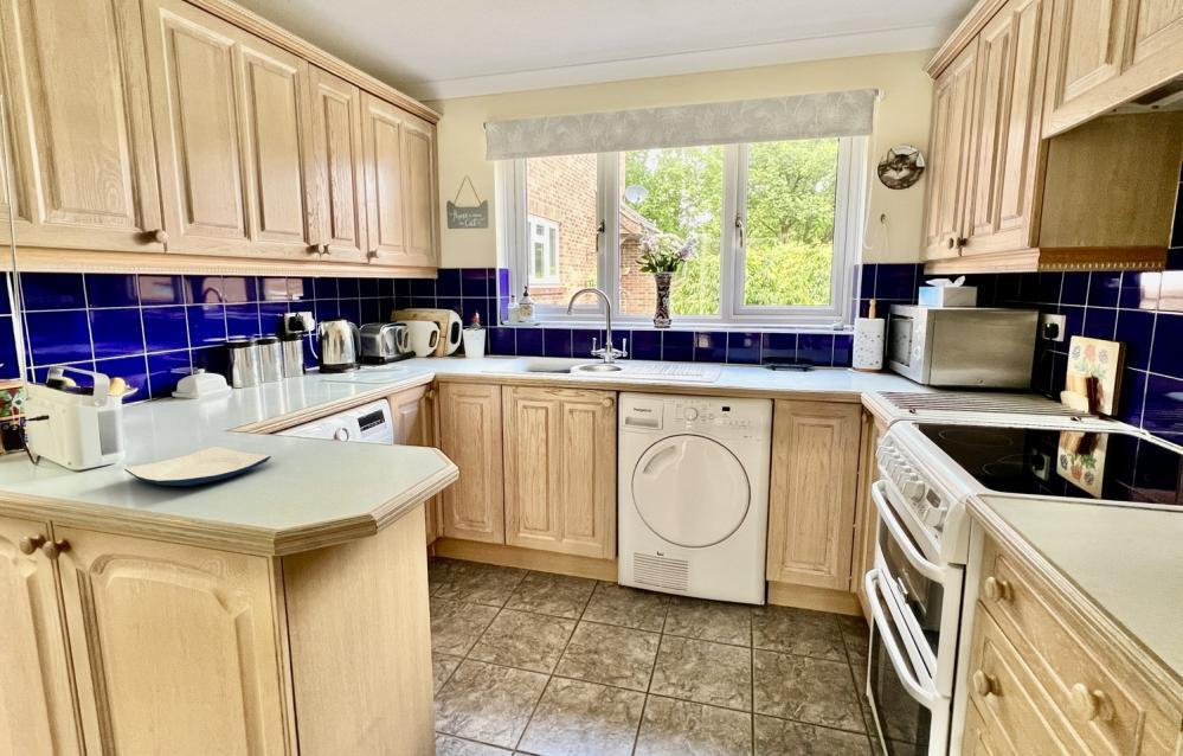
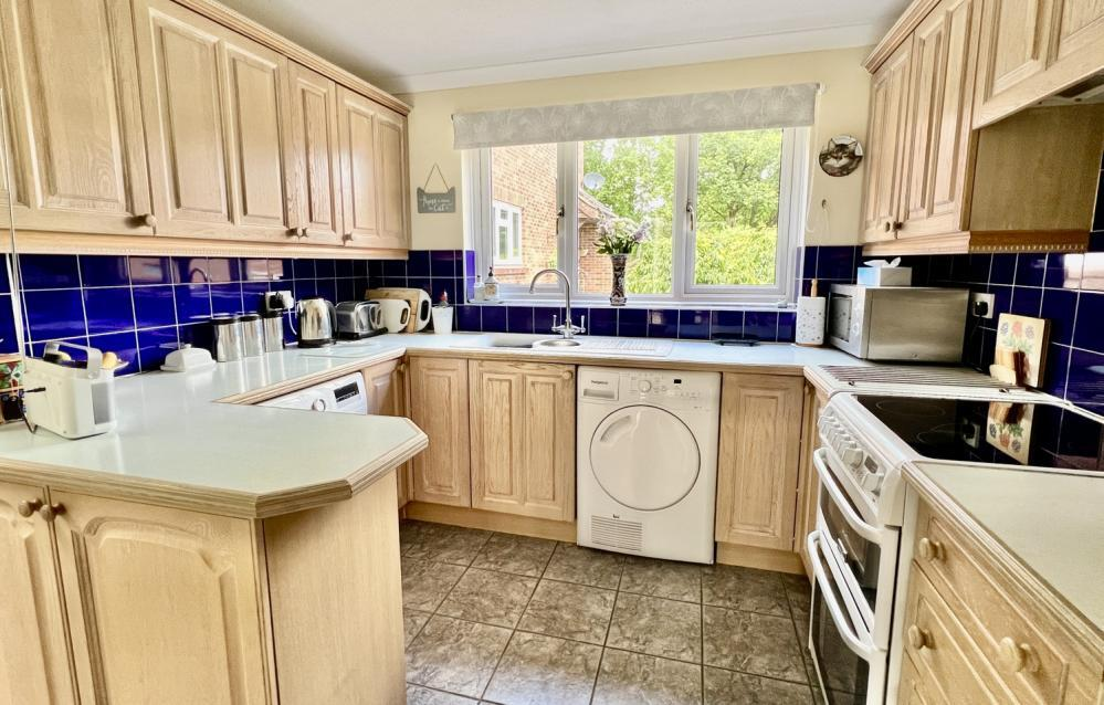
- plate (200, 467)
